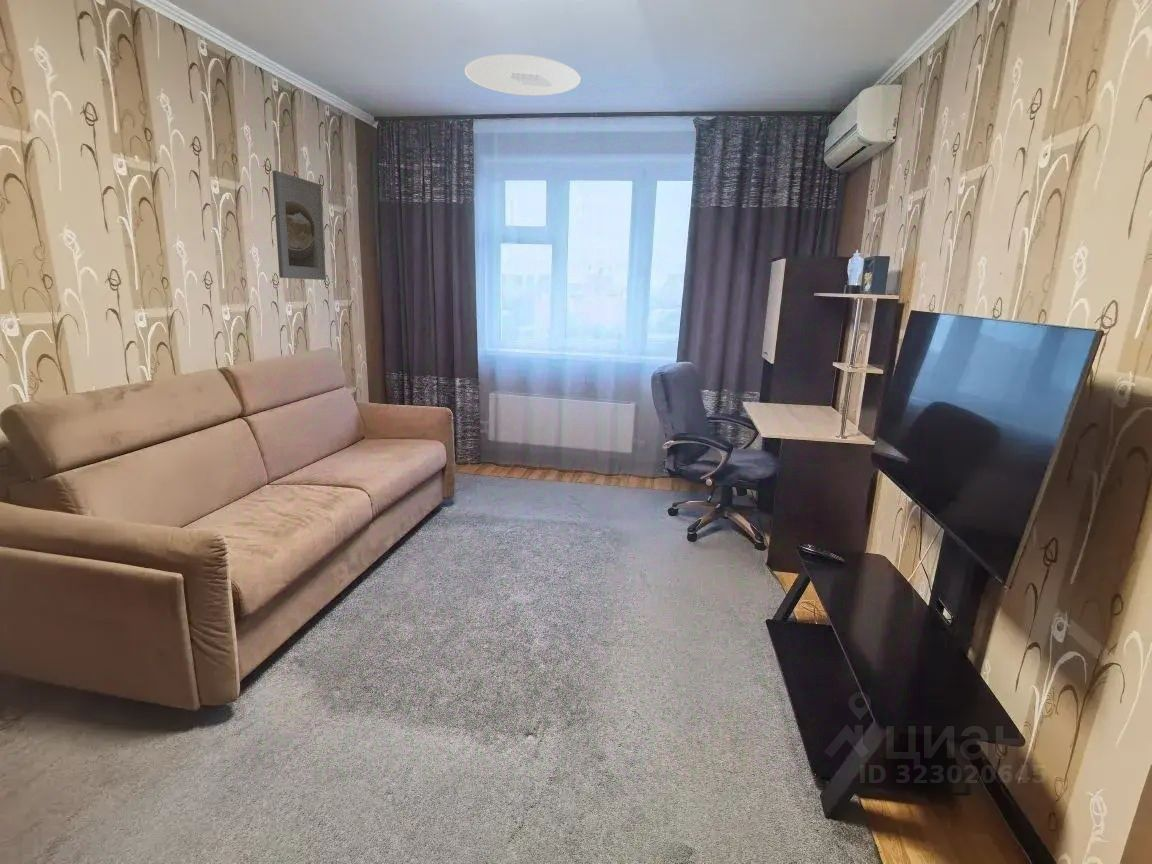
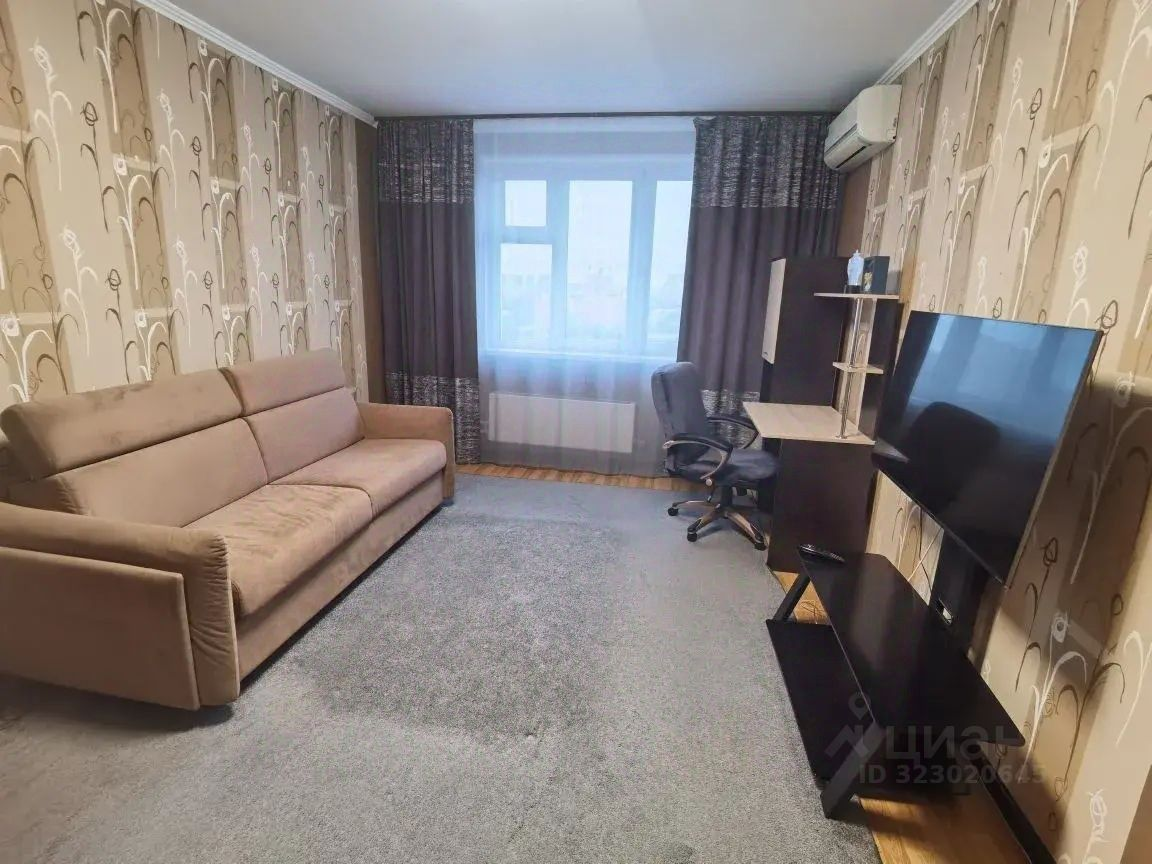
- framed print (301, 229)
- ceiling light (523, 70)
